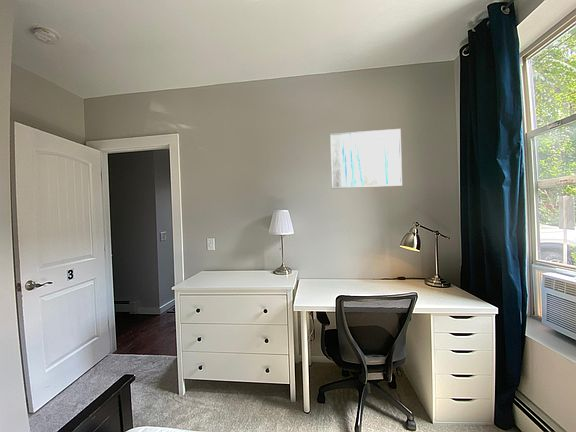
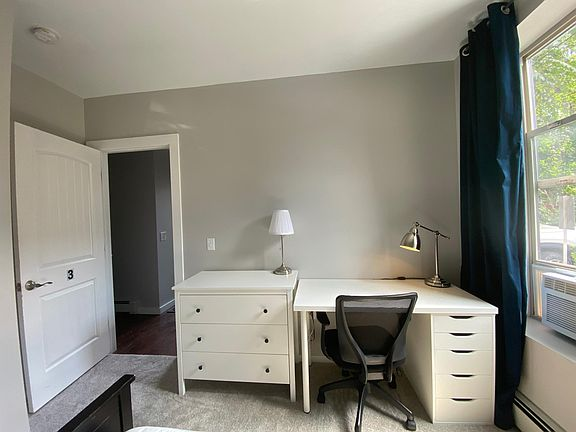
- wall art (365, 159)
